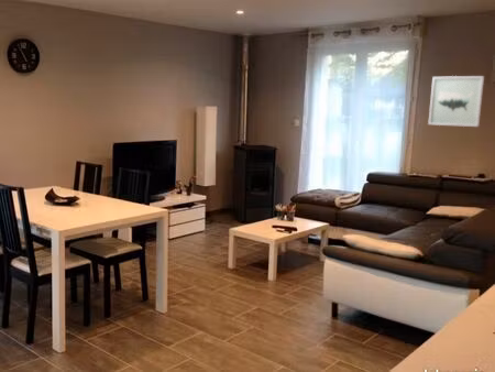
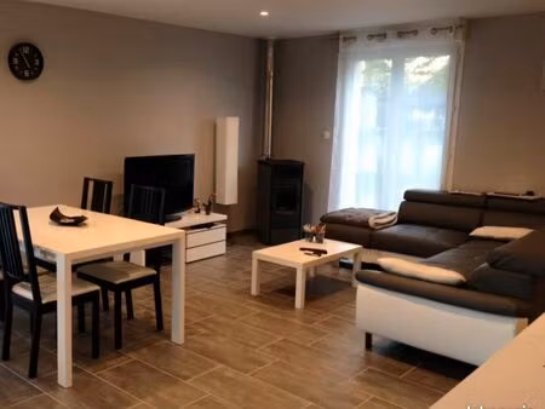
- wall art (454, 100)
